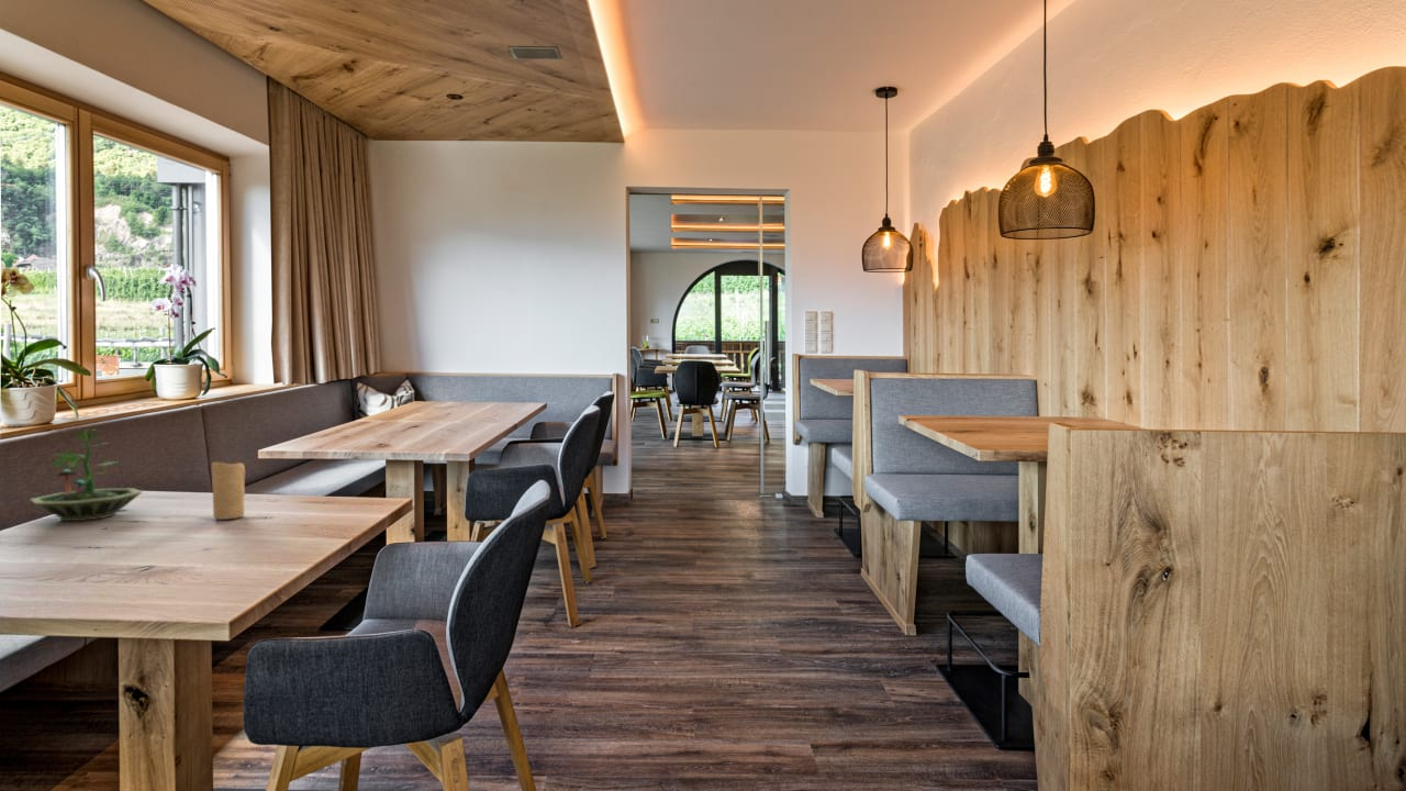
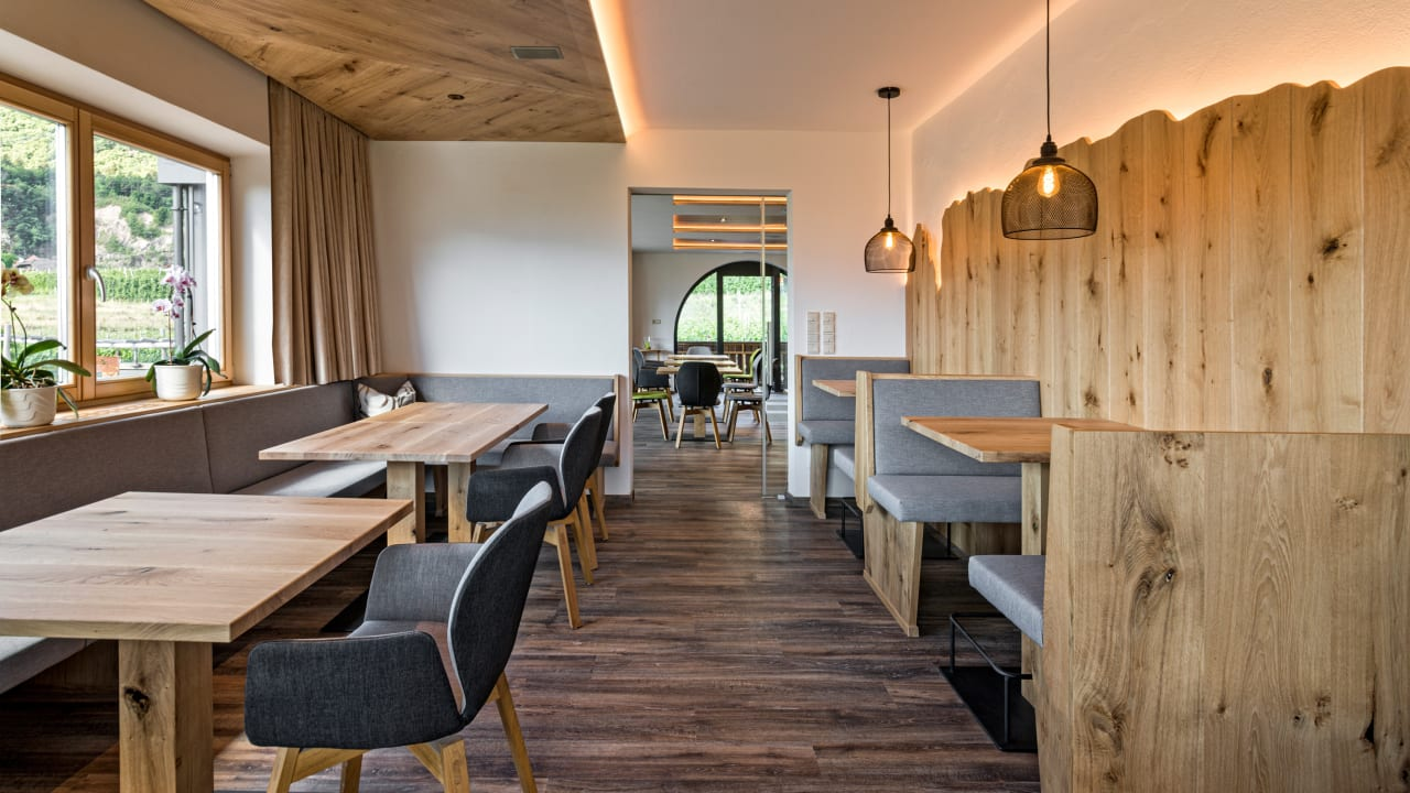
- terrarium (86, 446)
- candle (228, 488)
